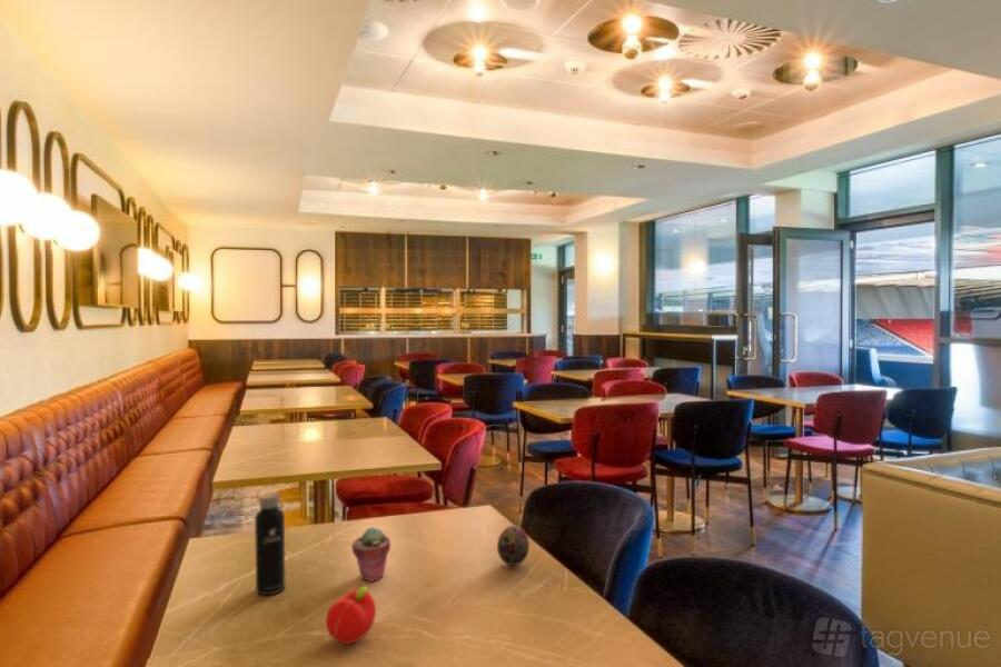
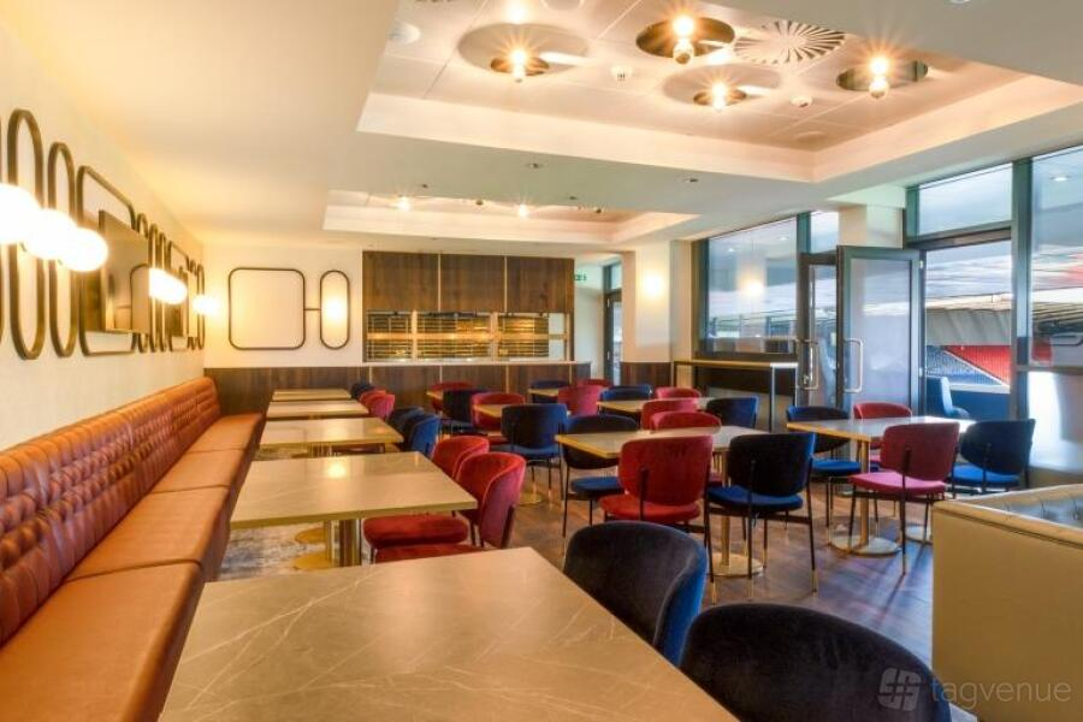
- water bottle (269, 537)
- fruit (350, 614)
- potted succulent (371, 550)
- decorative egg (513, 545)
